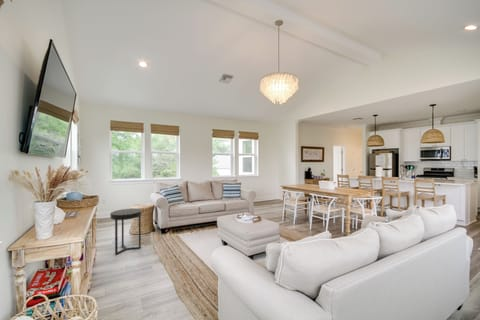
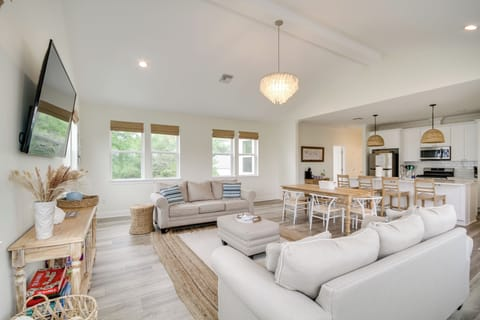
- side table (123, 230)
